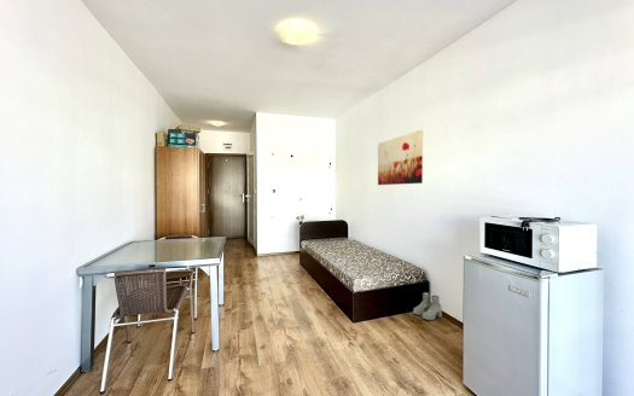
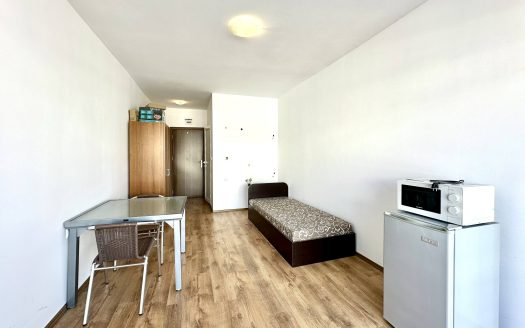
- boots (427, 304)
- wall art (397, 161)
